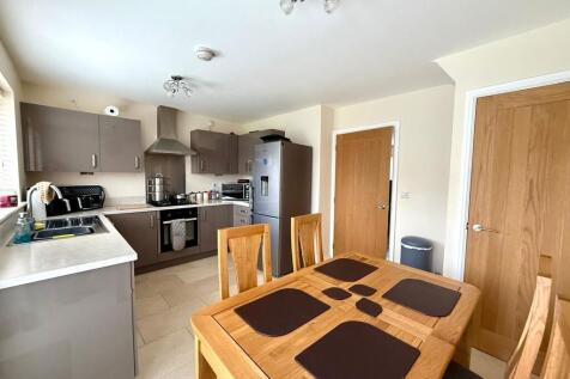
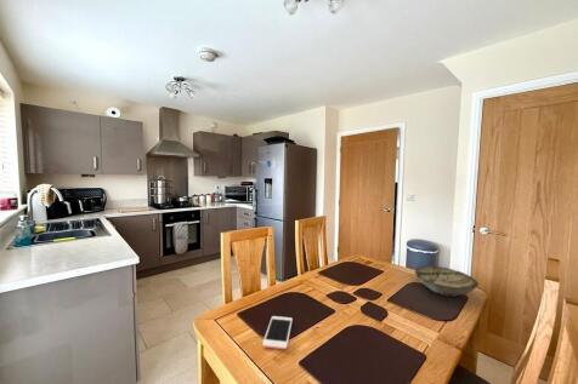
+ bowl (443, 283)
+ cell phone (278, 331)
